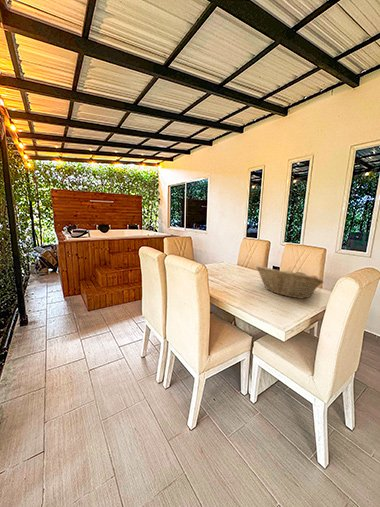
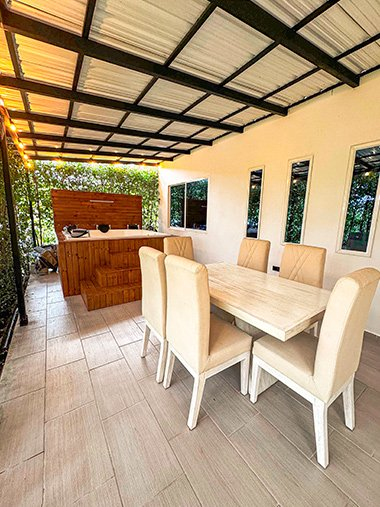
- fruit basket (286, 278)
